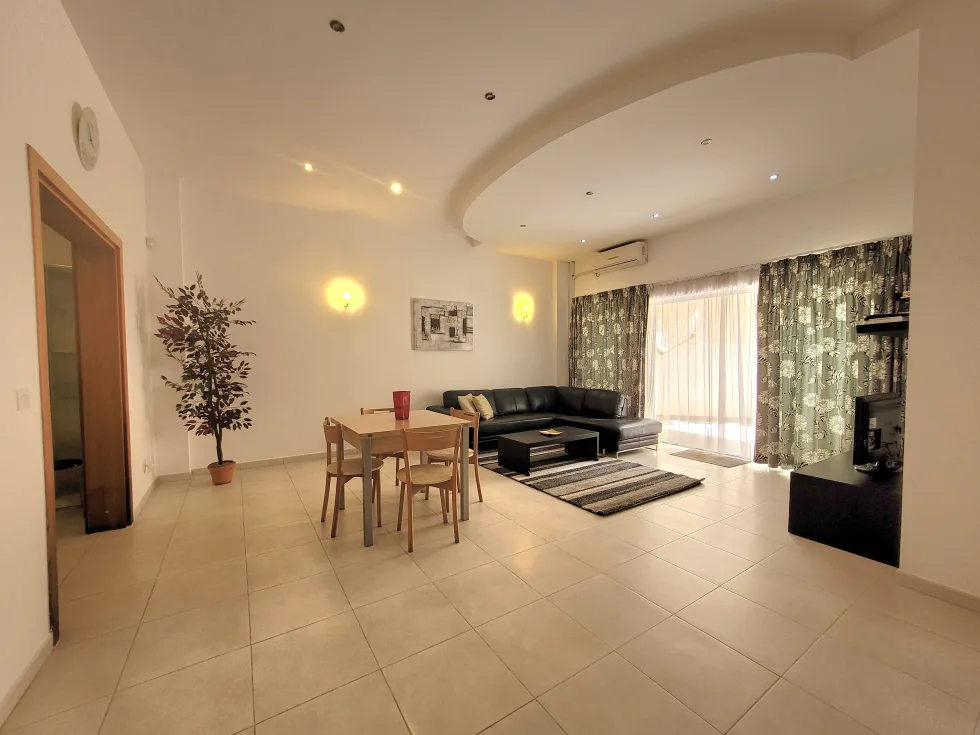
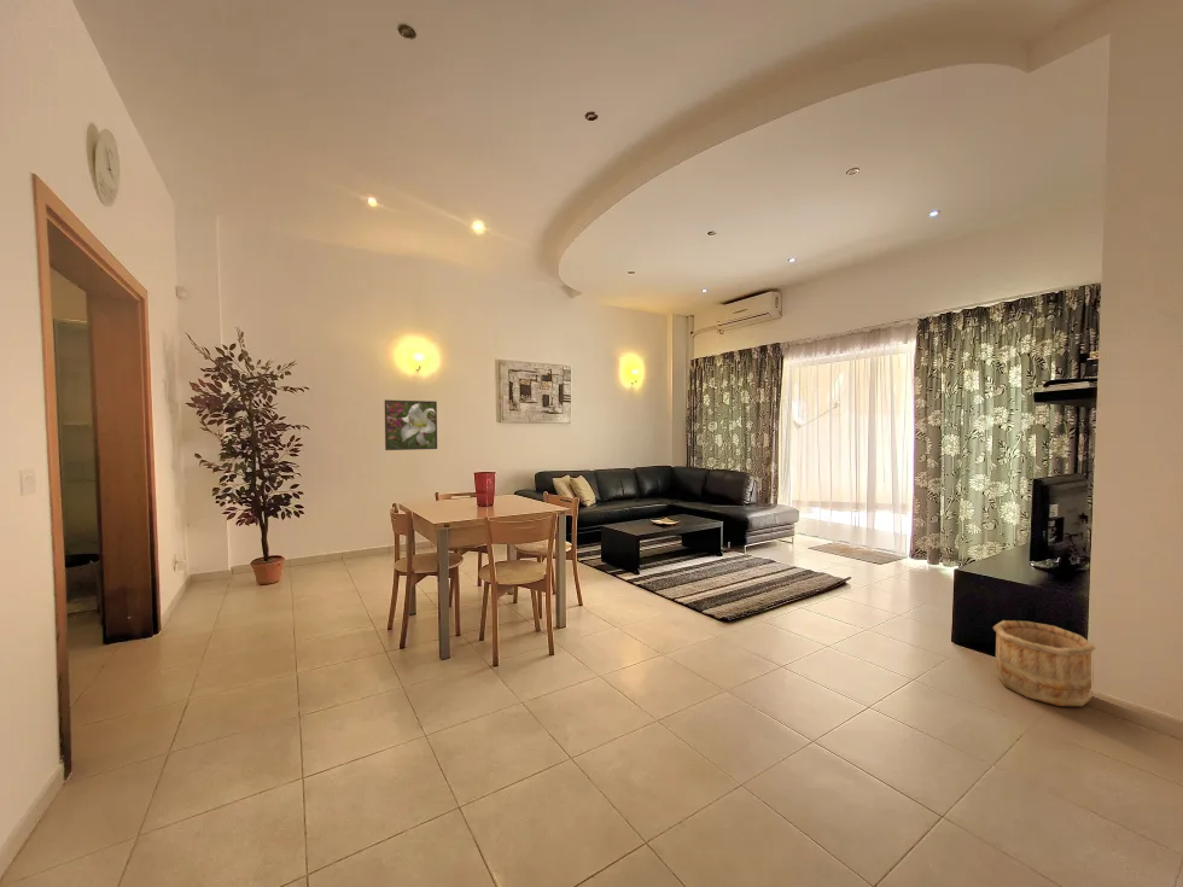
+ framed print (412, 425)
+ wooden bucket (1041, 660)
